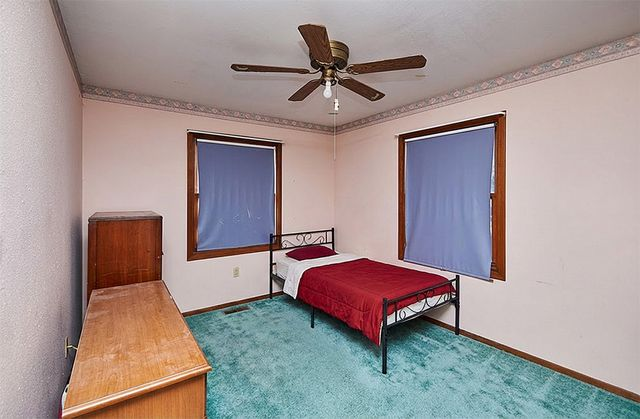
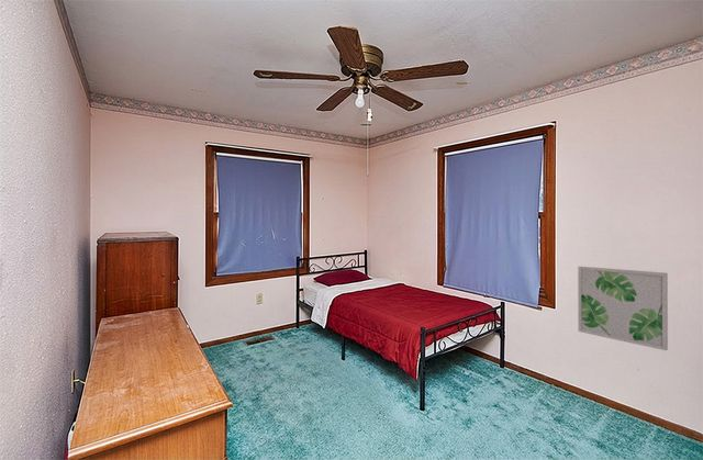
+ wall art (618, 304)
